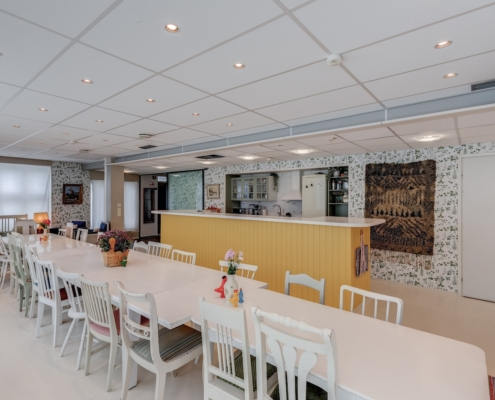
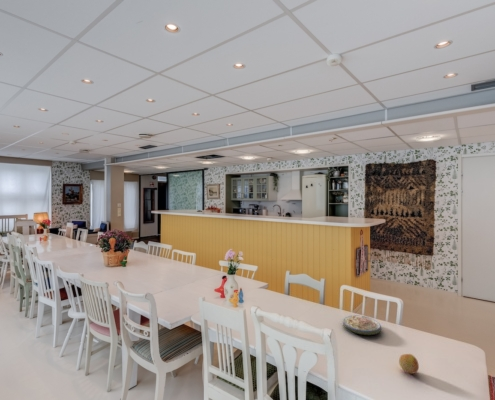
+ soup (361, 323)
+ fruit (408, 363)
